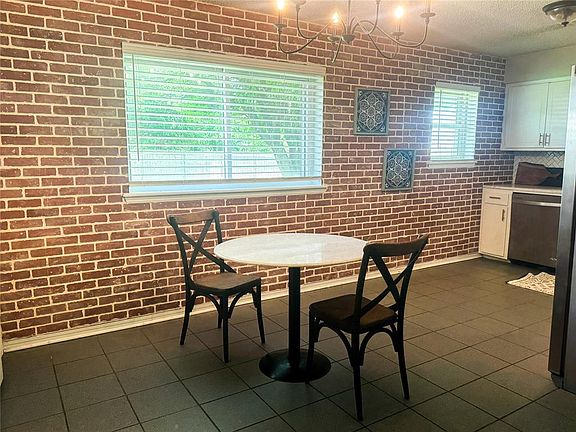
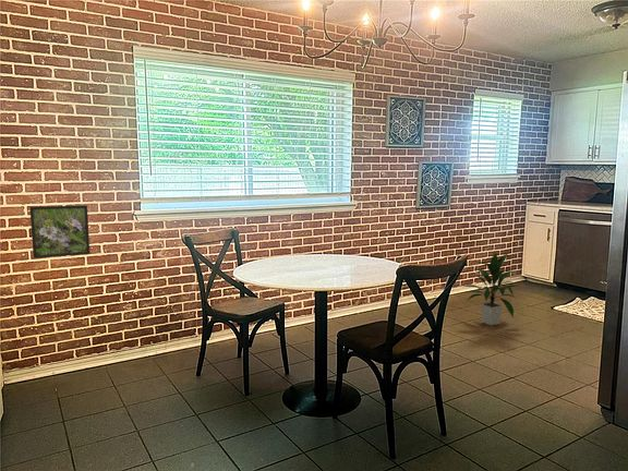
+ indoor plant (493, 289)
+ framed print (60, 231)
